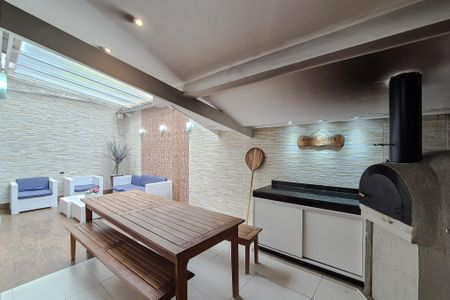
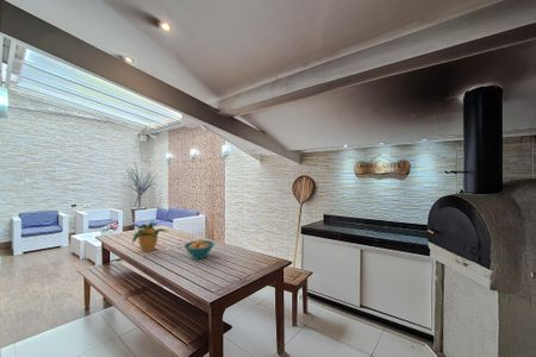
+ fruit bowl (199, 248)
+ potted plant (150, 234)
